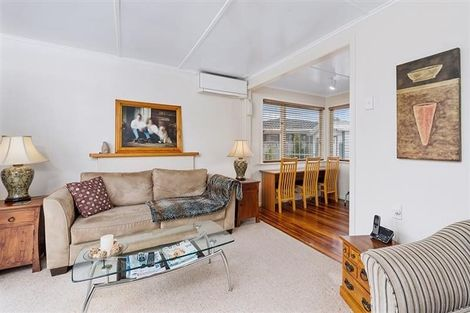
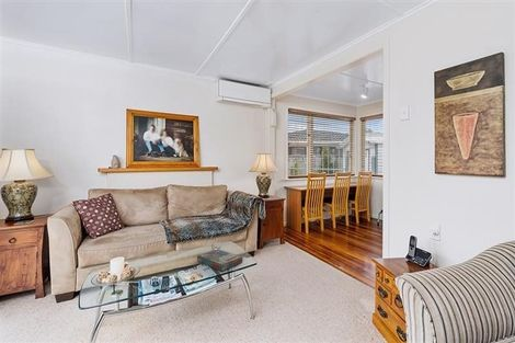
+ board game (219, 259)
